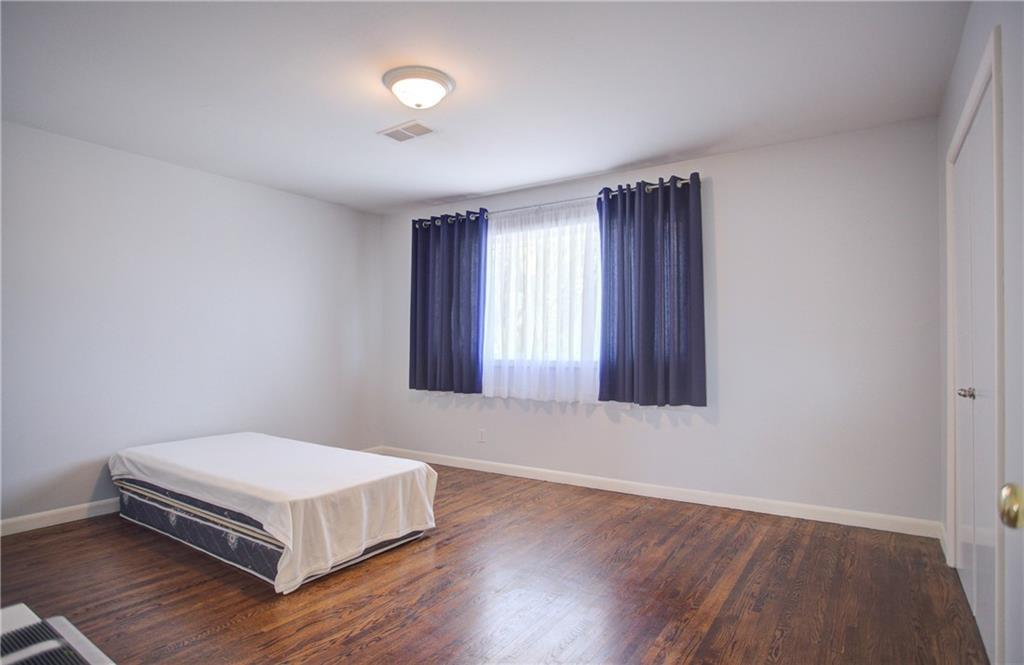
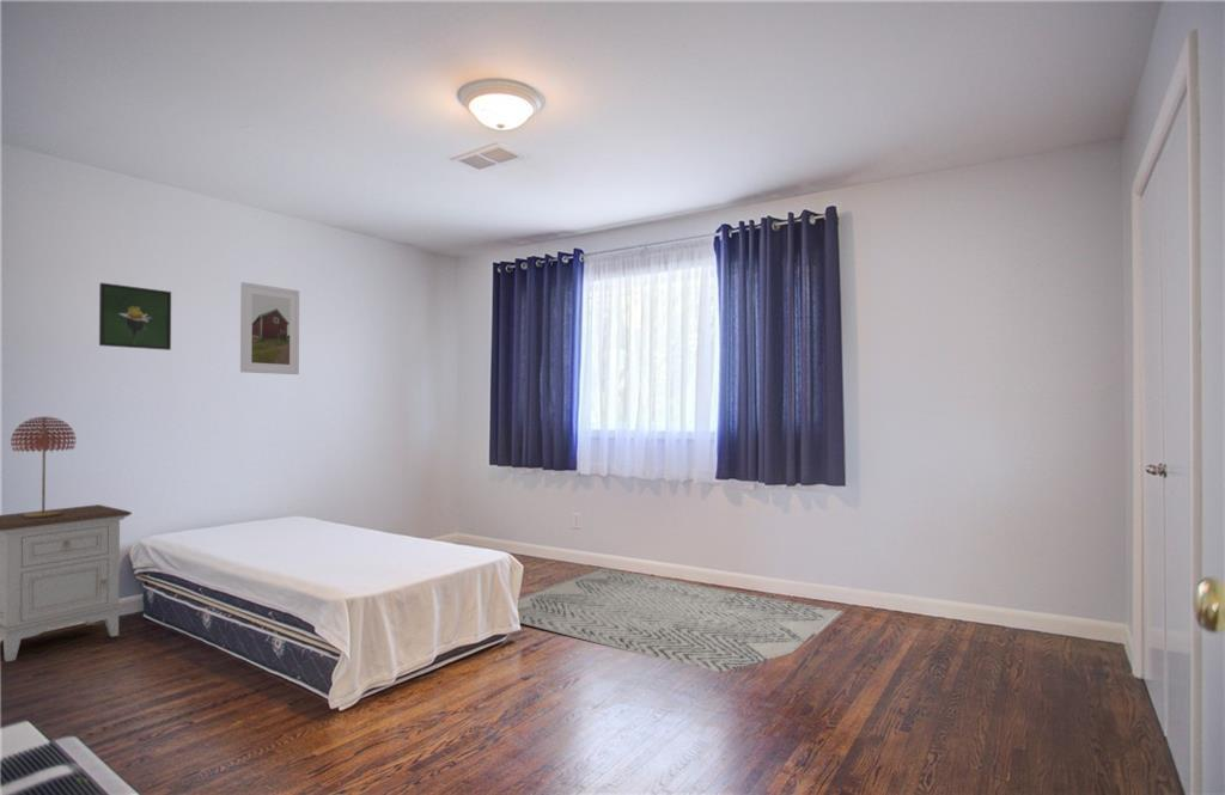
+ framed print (136, 317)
+ nightstand (54, 577)
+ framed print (270, 330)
+ rug (664, 612)
+ table lamp (43, 465)
